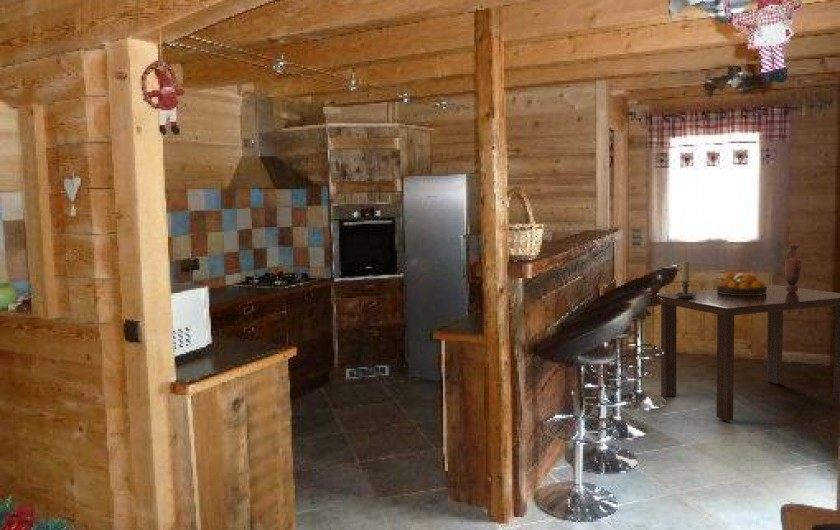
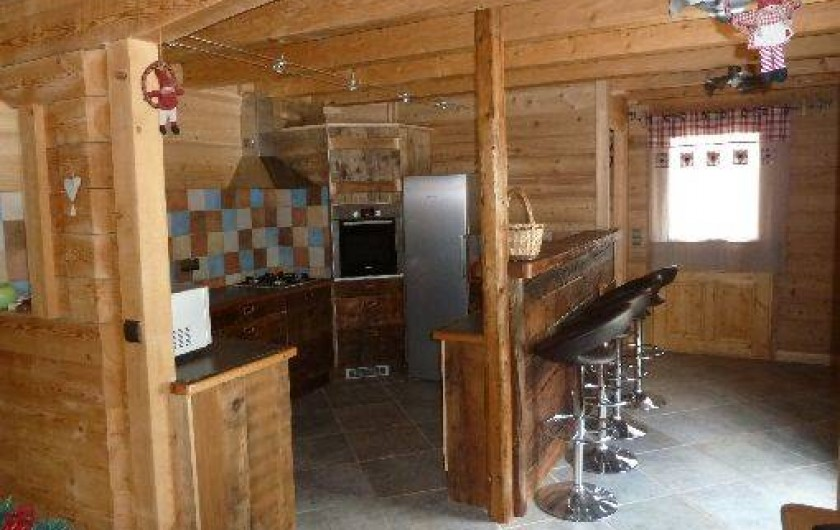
- vase (793, 266)
- dining table (767, 353)
- candle holder (687, 278)
- fruit bowl (741, 282)
